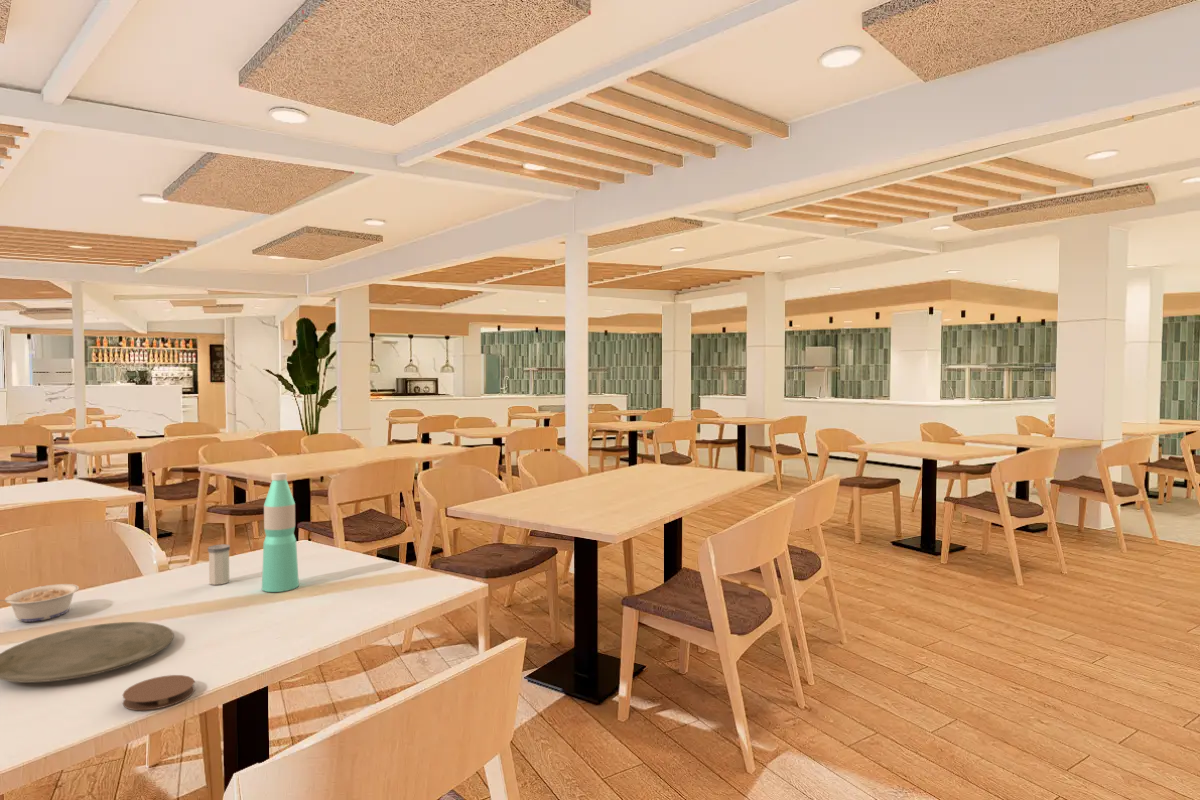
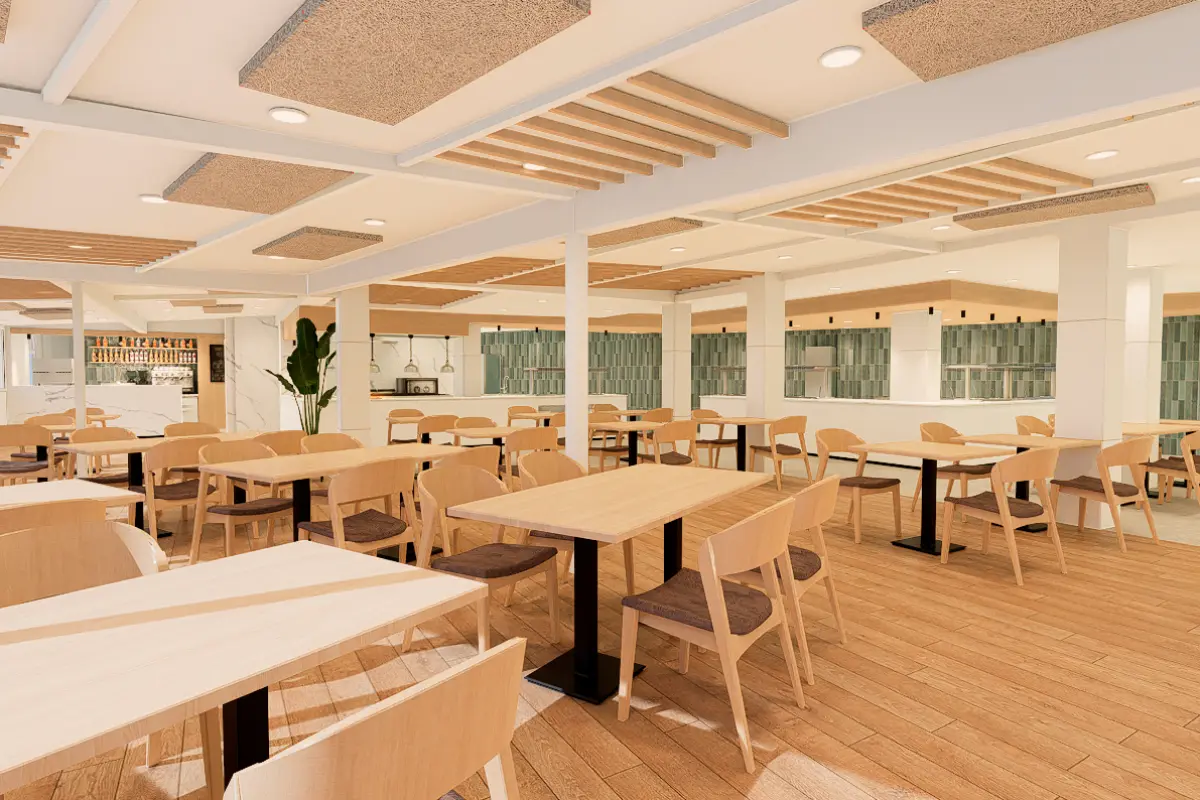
- water bottle (279, 530)
- legume (41, 602)
- salt shaker (219, 564)
- plate (86, 652)
- coaster (159, 691)
